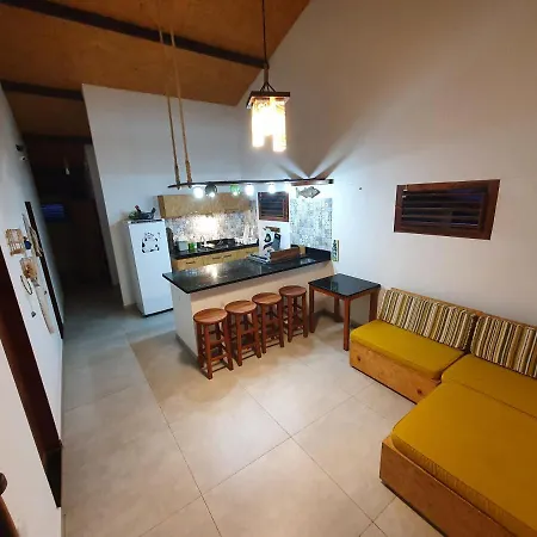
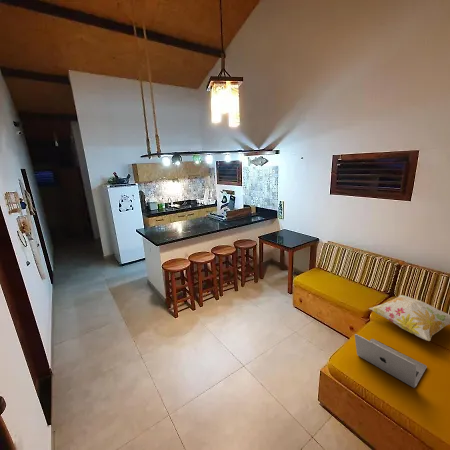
+ decorative pillow (412, 314)
+ laptop (390, 350)
